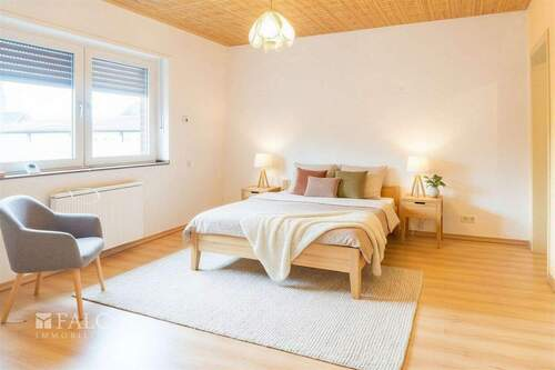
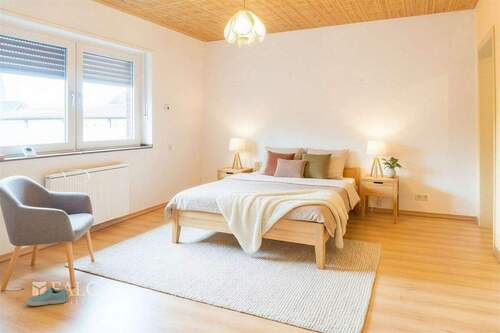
+ sneaker (47, 295)
